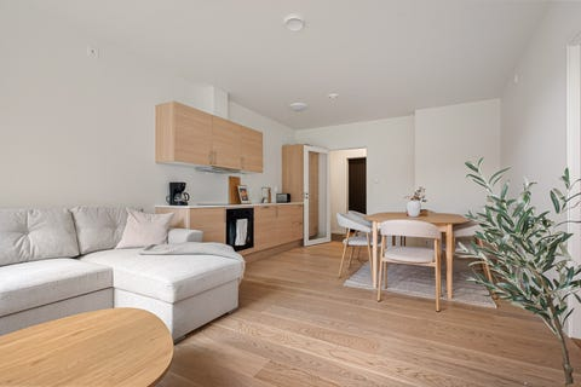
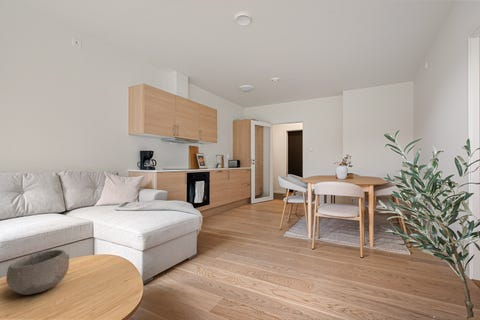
+ bowl (39, 271)
